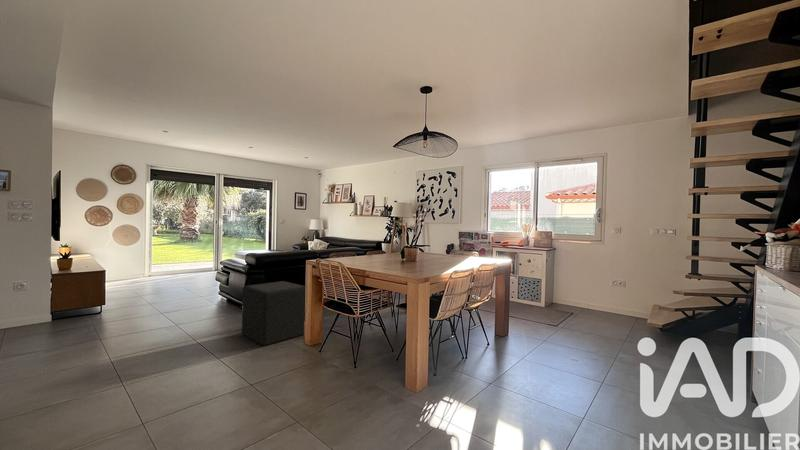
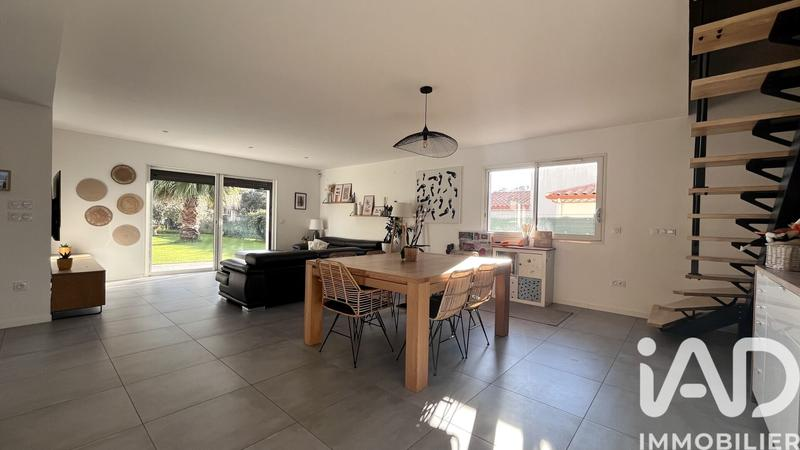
- ottoman (274, 310)
